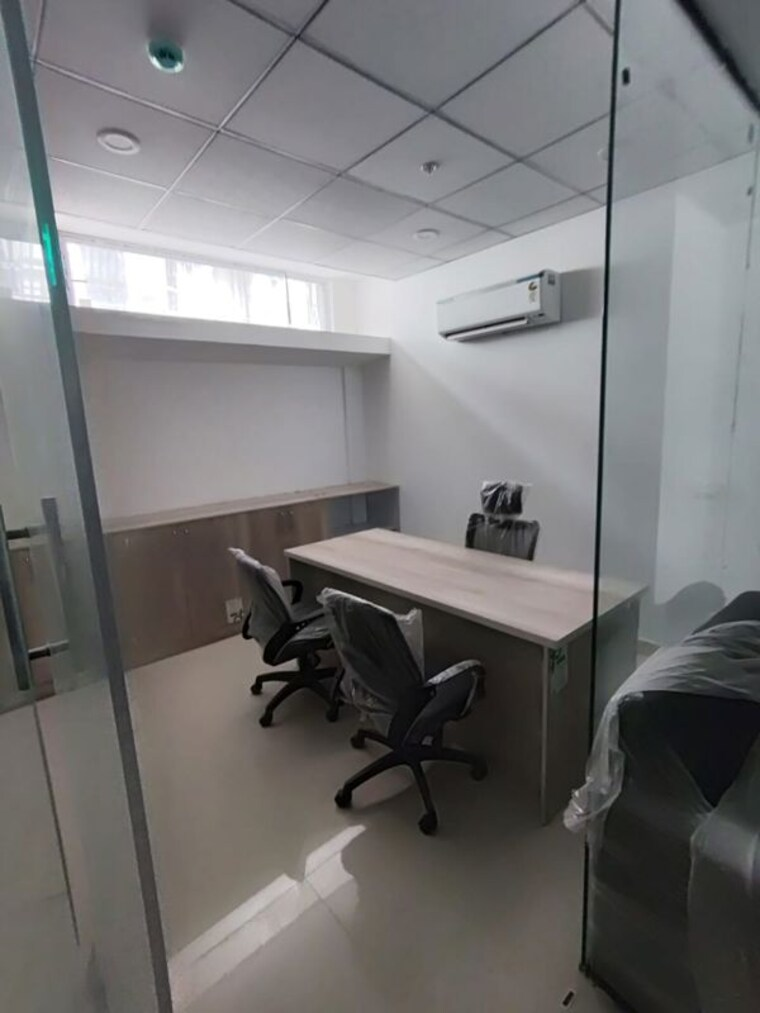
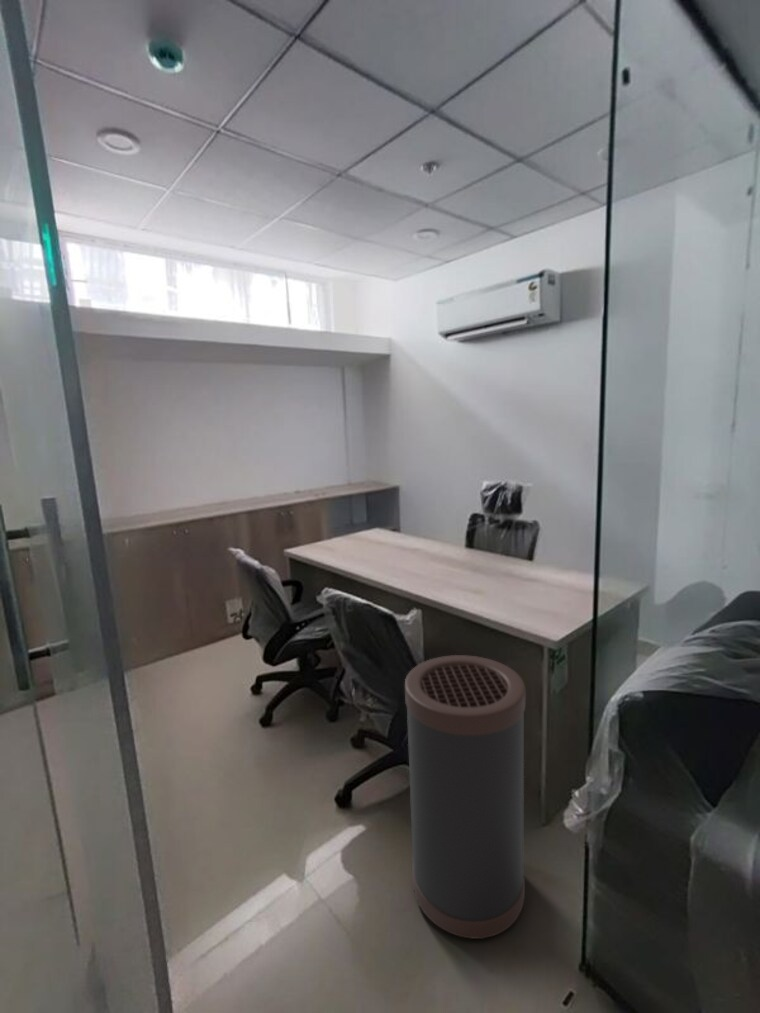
+ trash can (465, 788)
